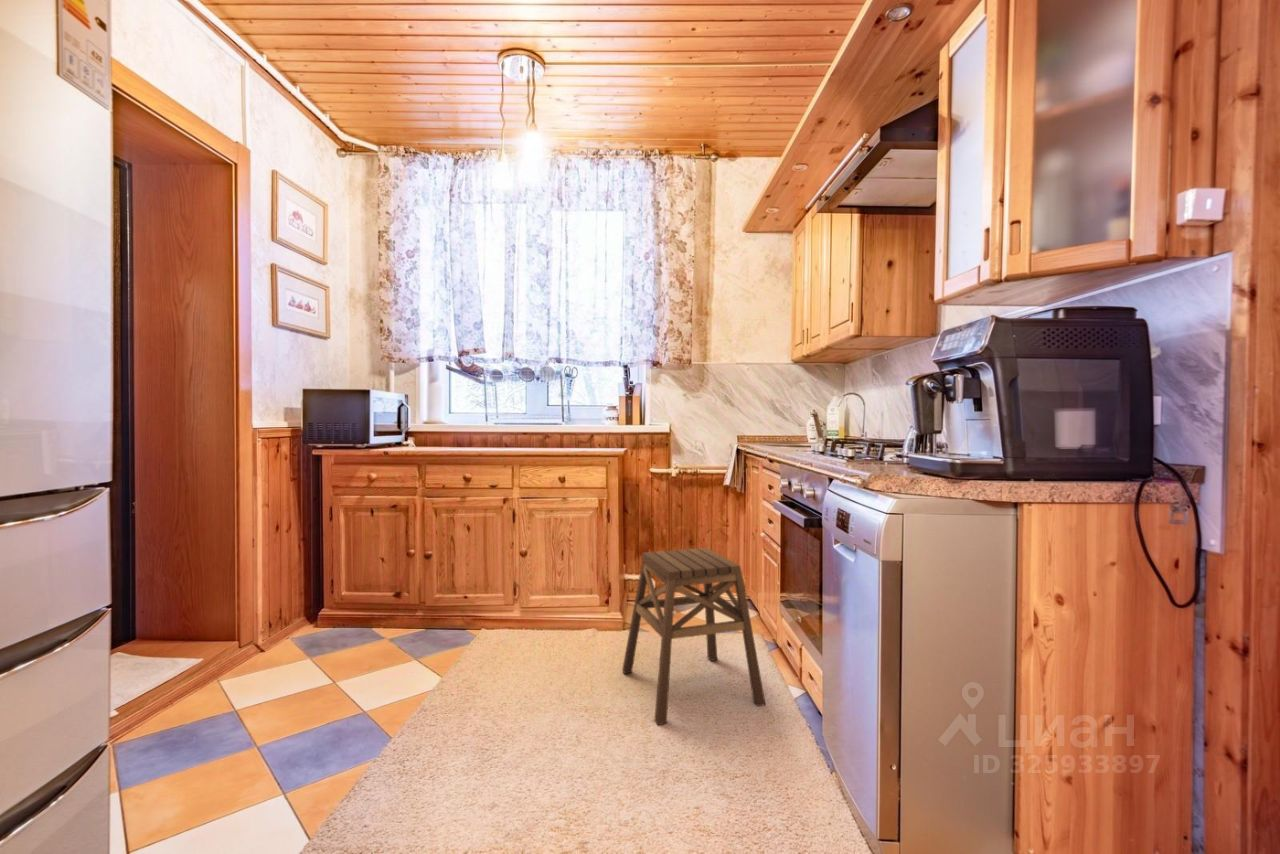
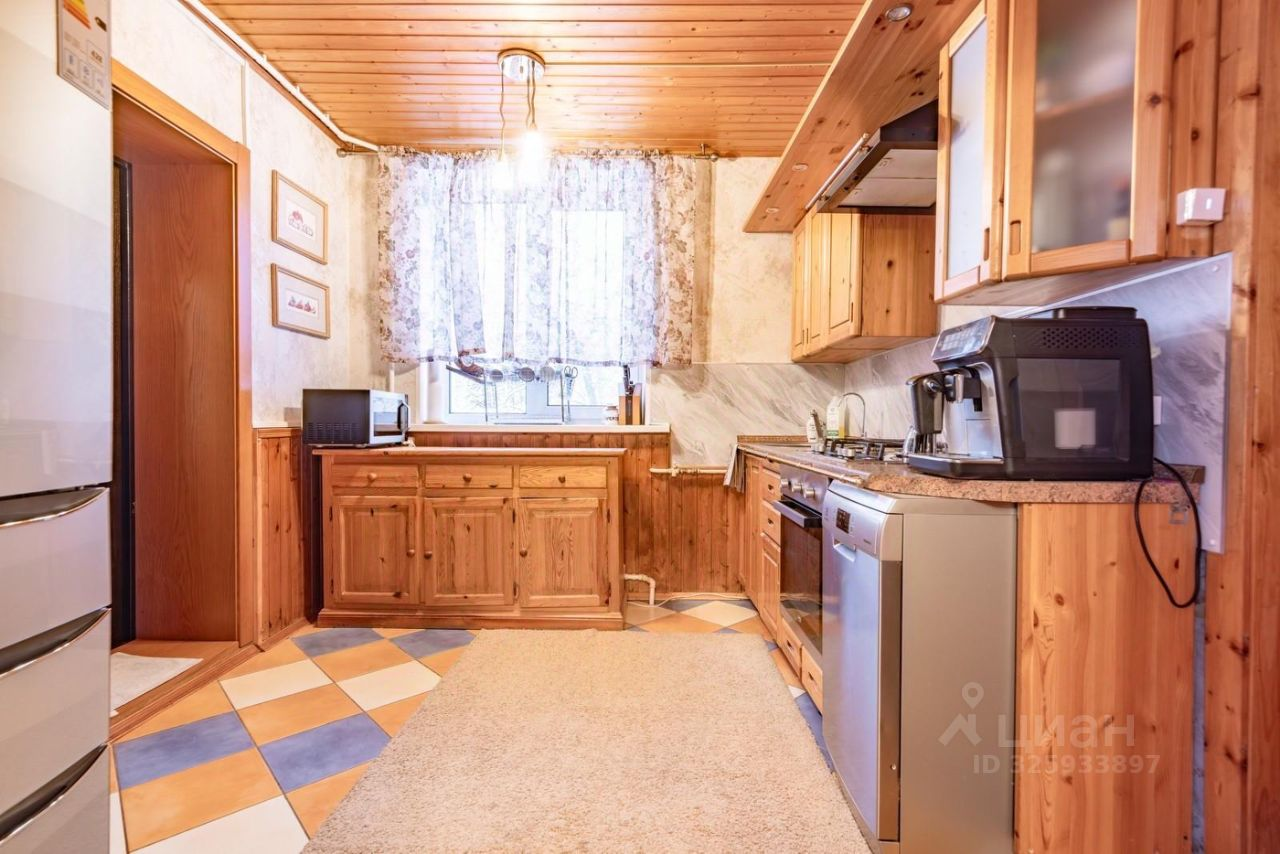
- stool (687, 621)
